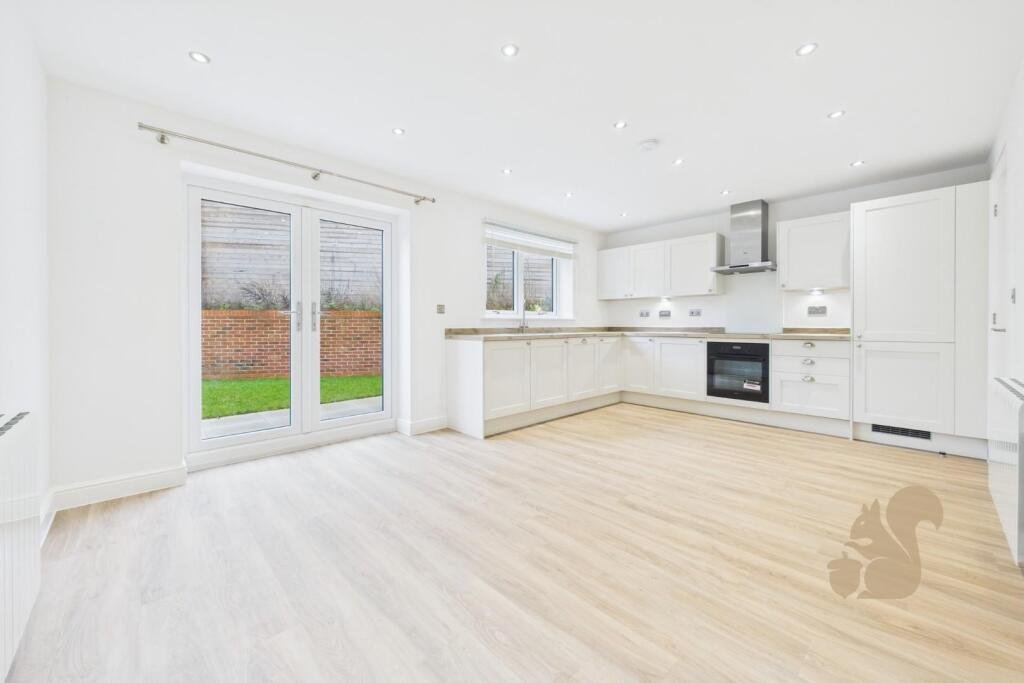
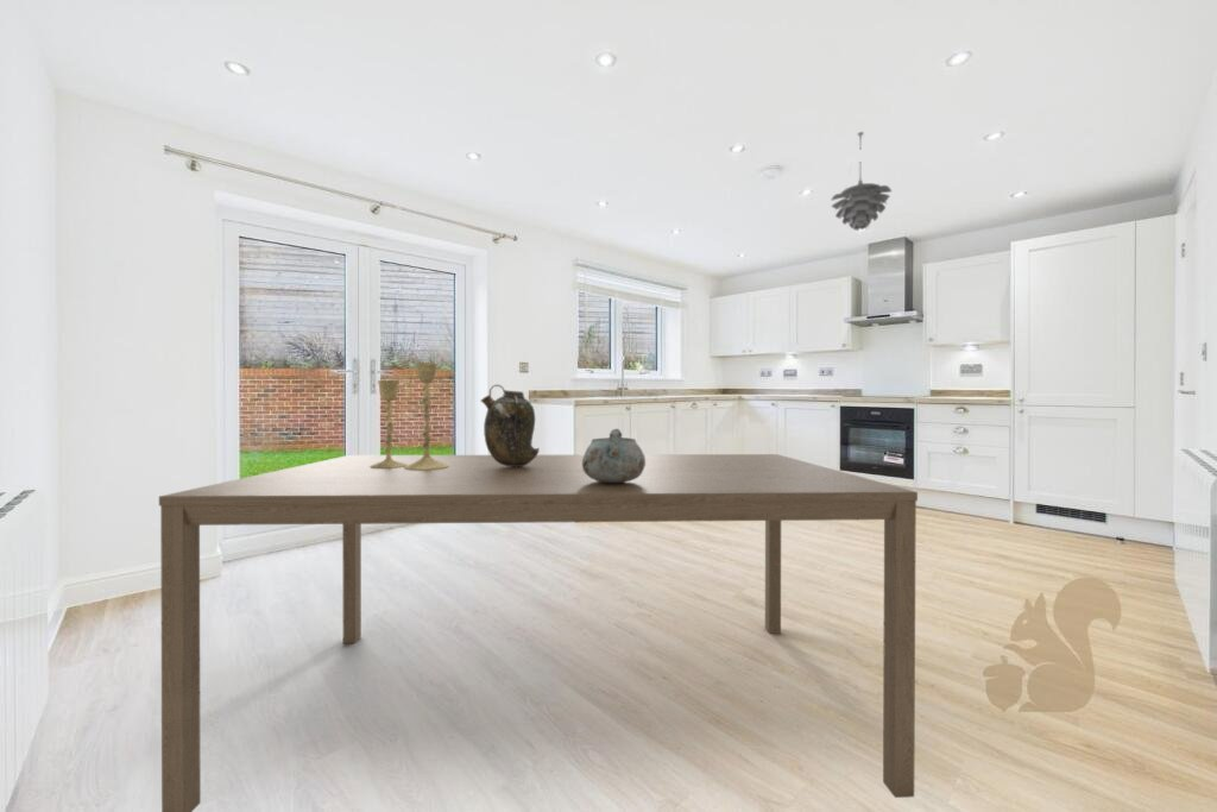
+ dining table (560, 521)
+ candlestick (423, 415)
+ pendant light (860, 180)
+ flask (510, 424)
+ decorative bowl (613, 453)
